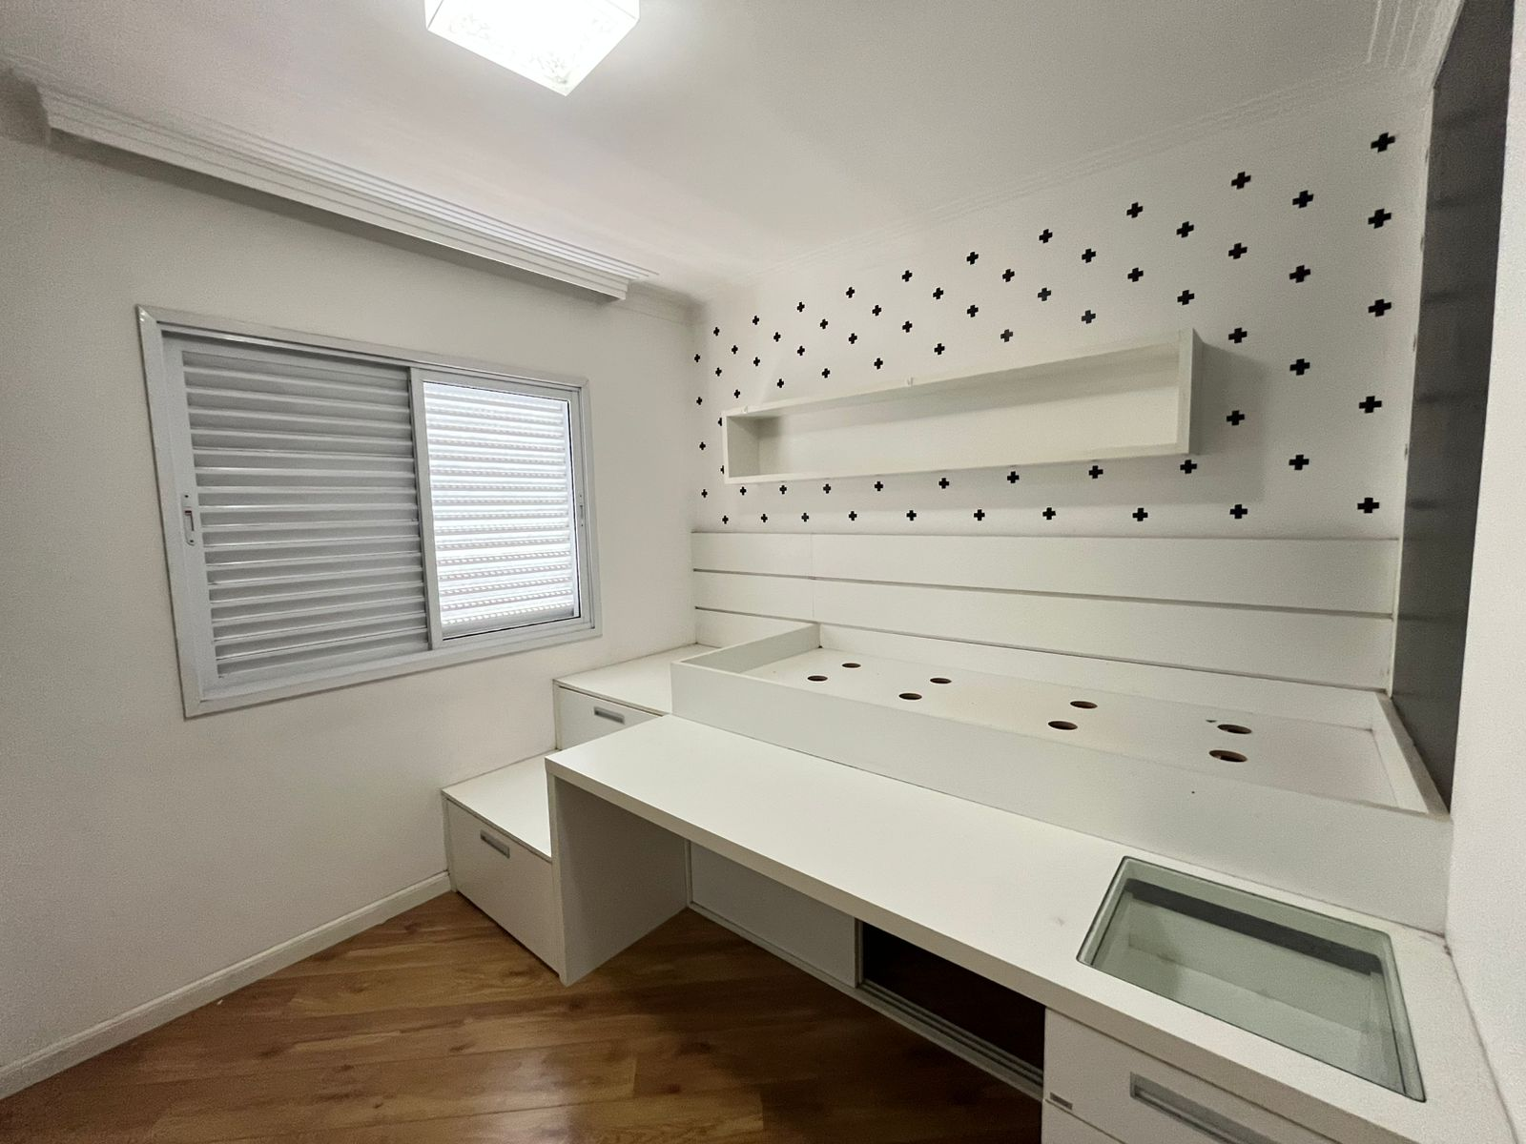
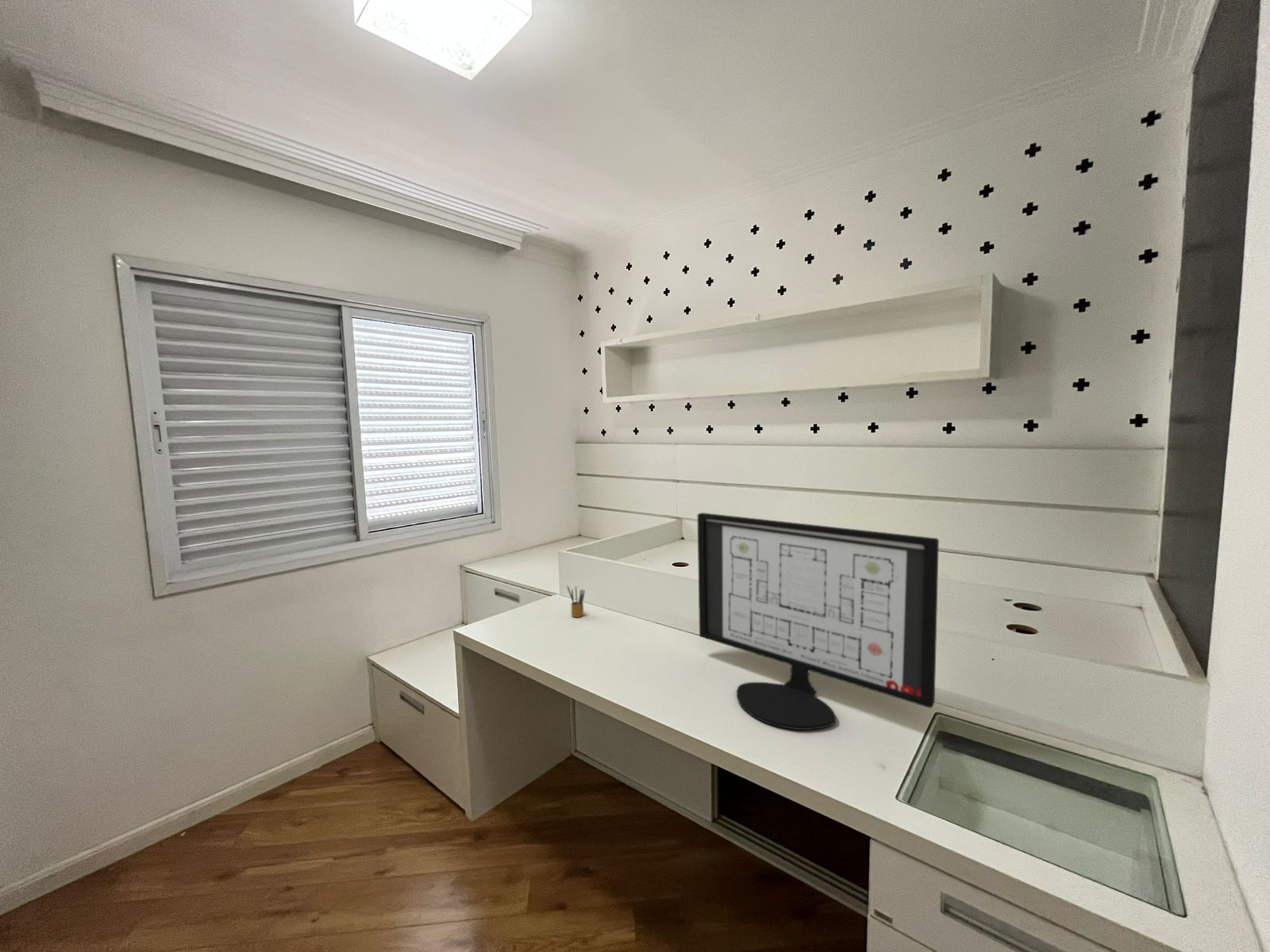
+ computer monitor (783, 618)
+ pencil box (575, 600)
